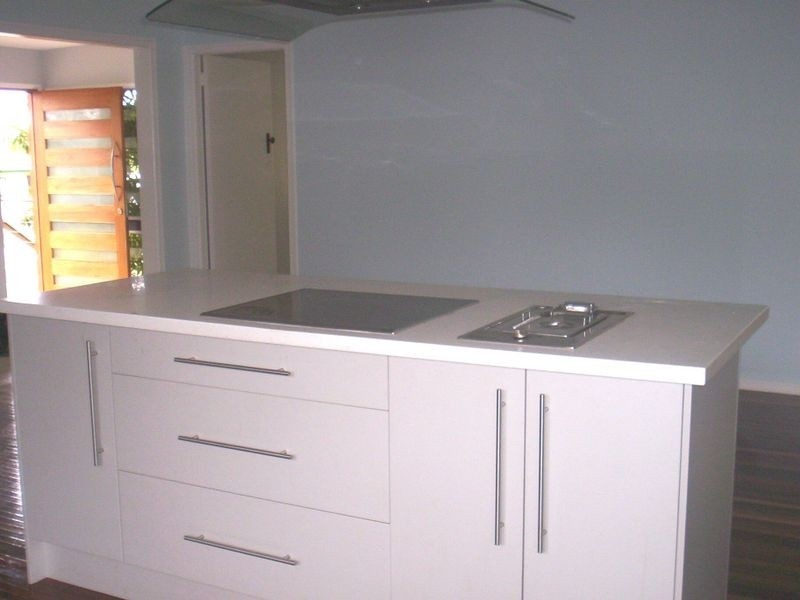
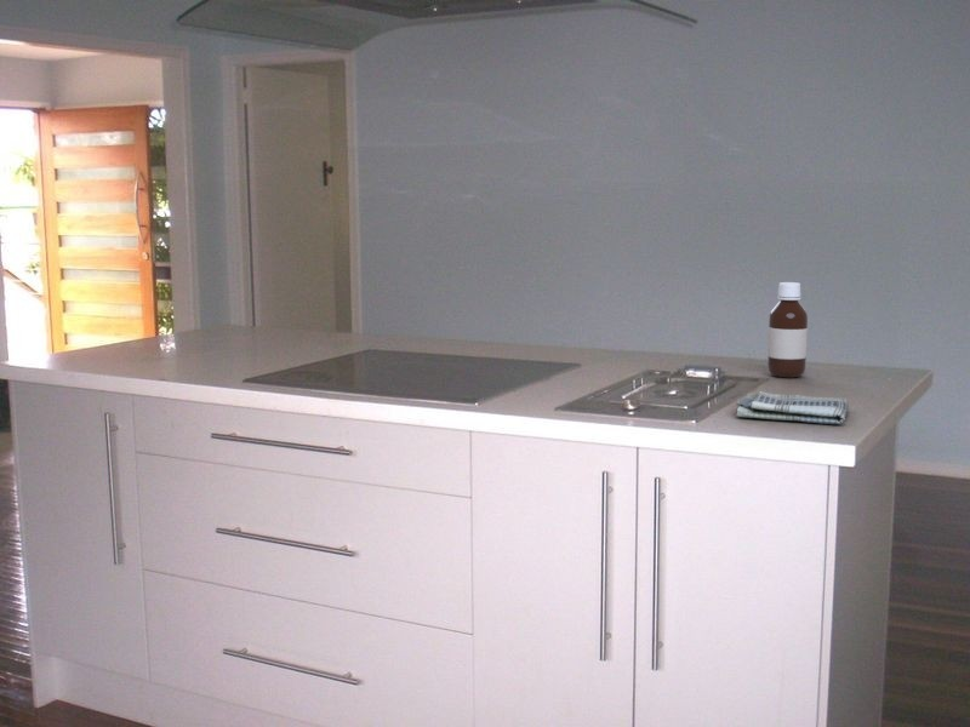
+ dish towel (792, 403)
+ bottle (787, 328)
